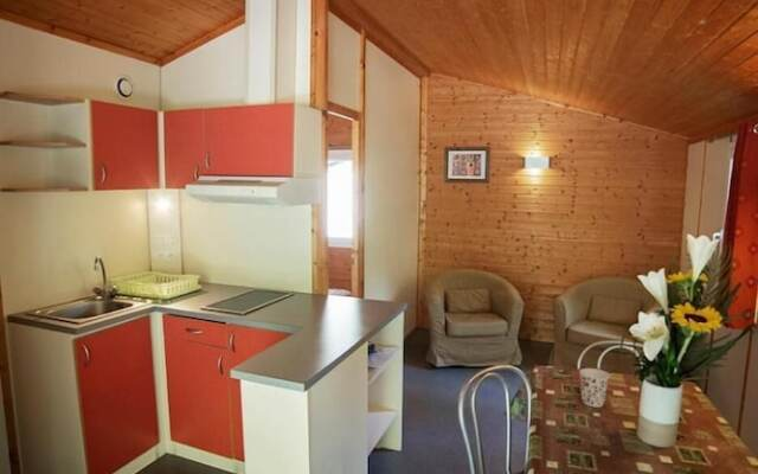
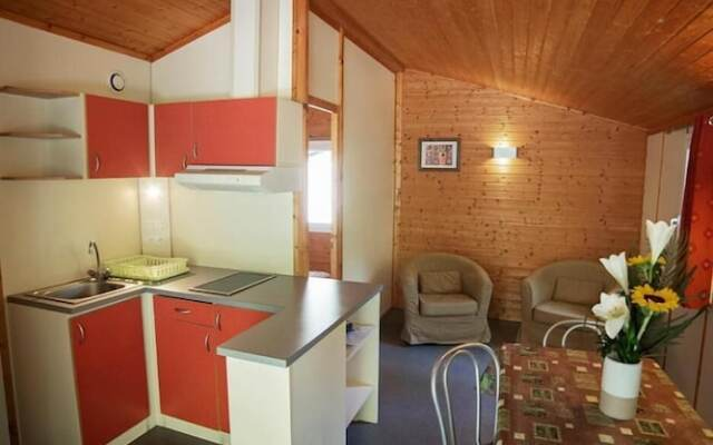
- cup (593, 387)
